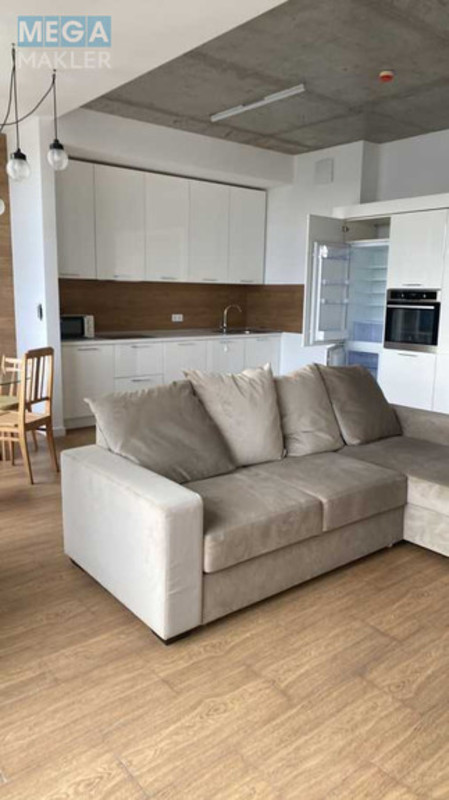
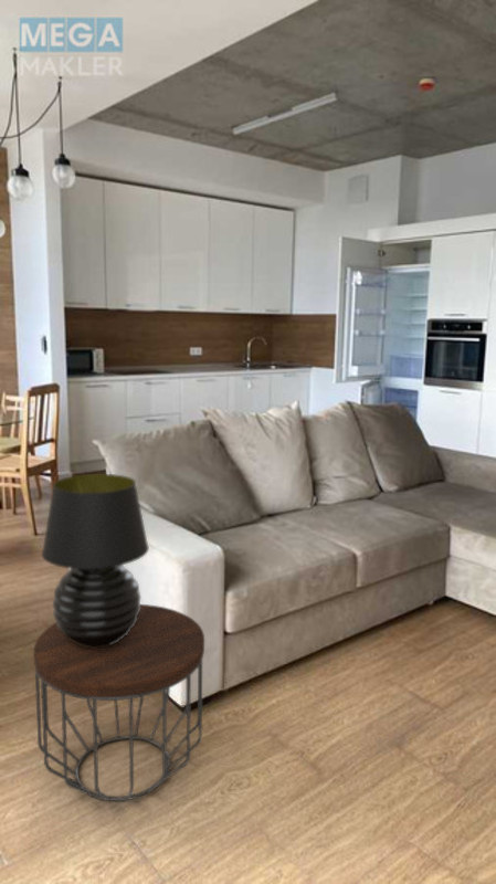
+ table lamp (96, 561)
+ side table (120, 699)
